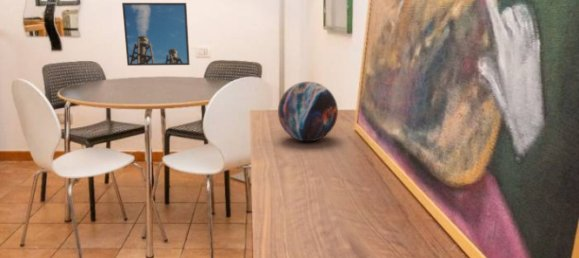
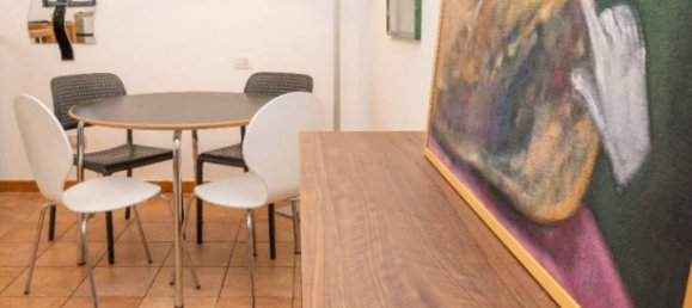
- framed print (156, 34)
- decorative orb (307, 111)
